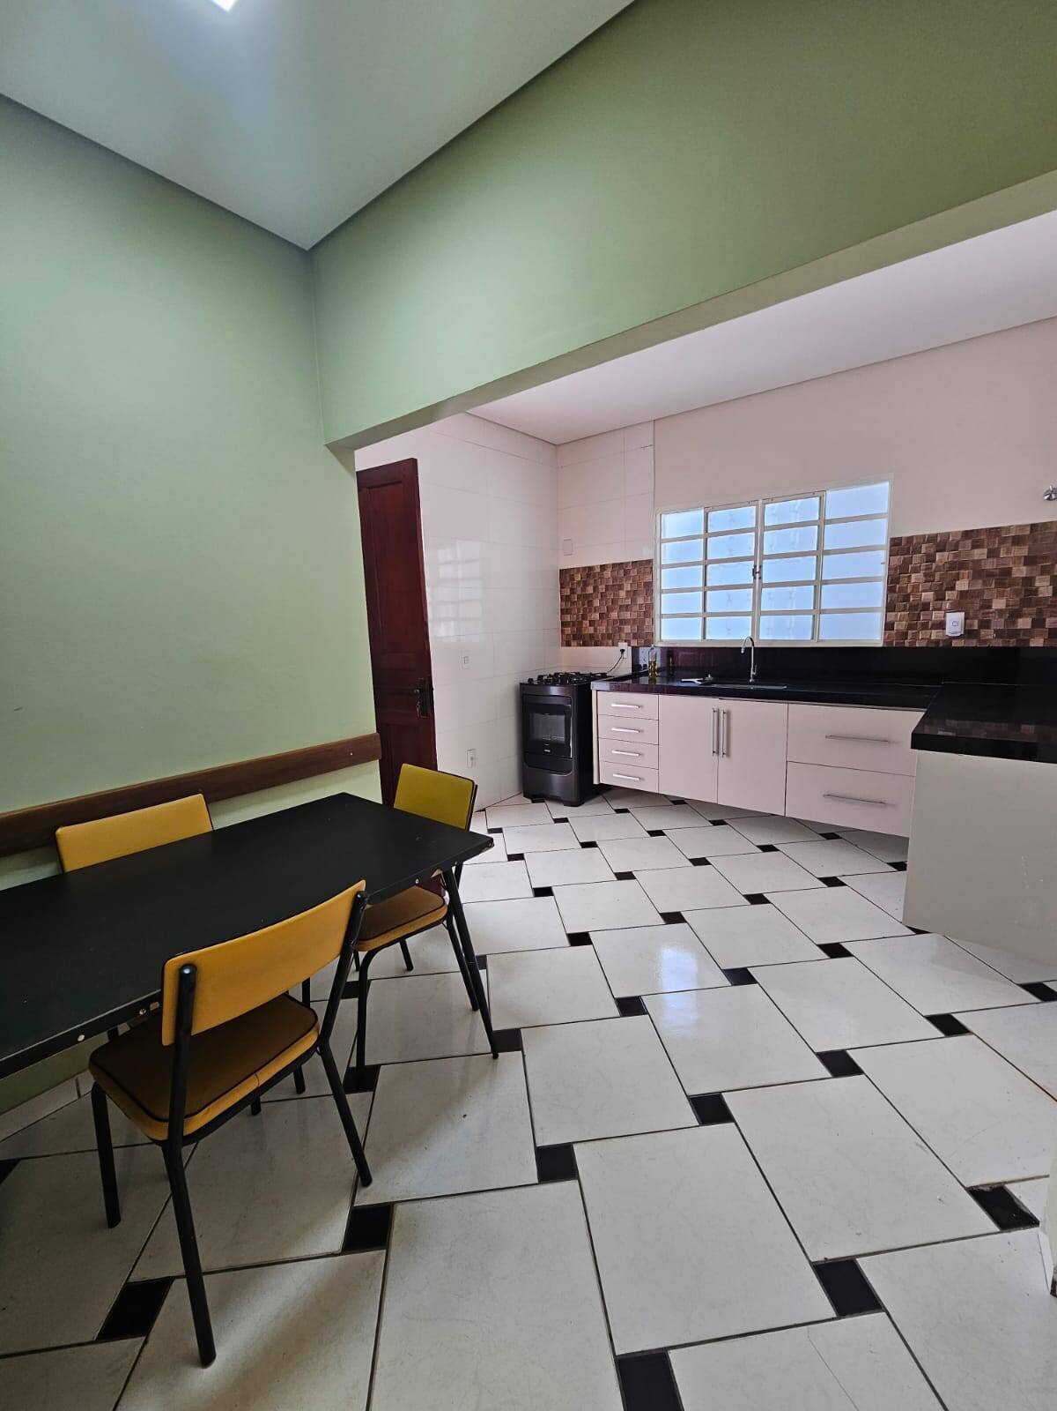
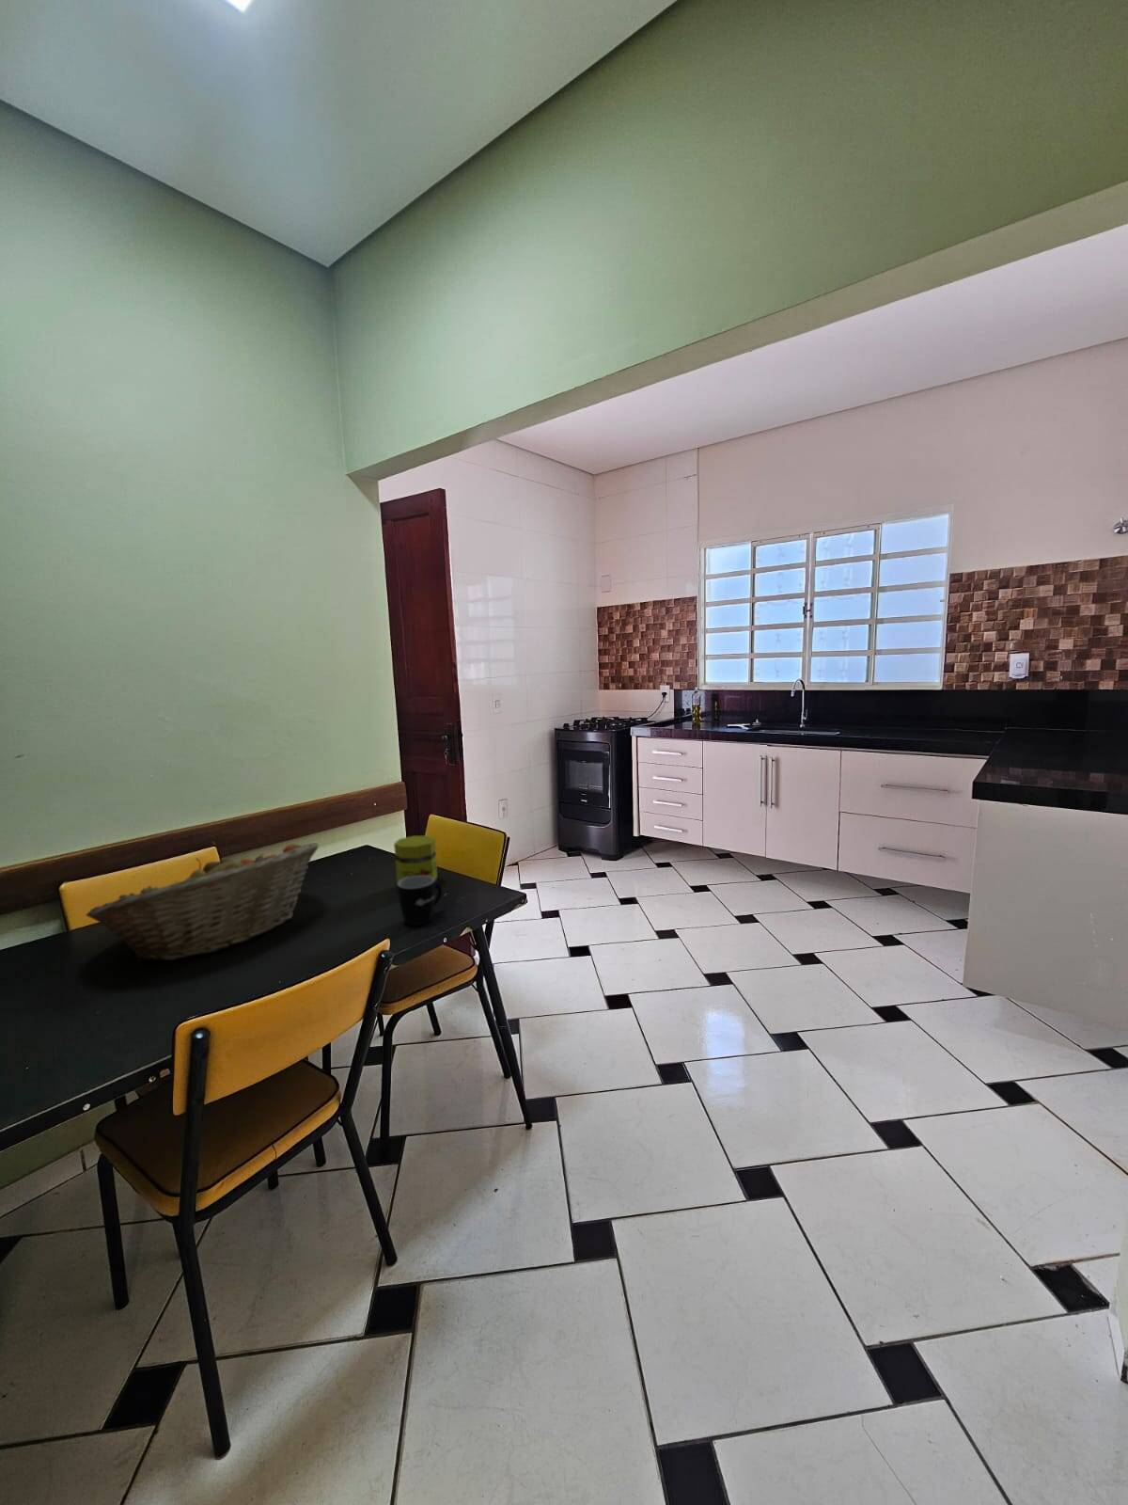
+ fruit basket (216, 891)
+ jar (416, 864)
+ mug (422, 898)
